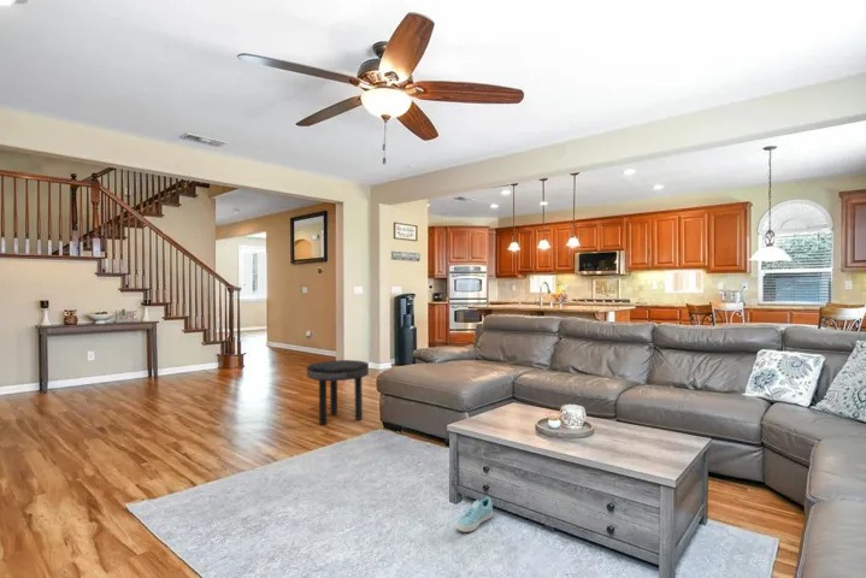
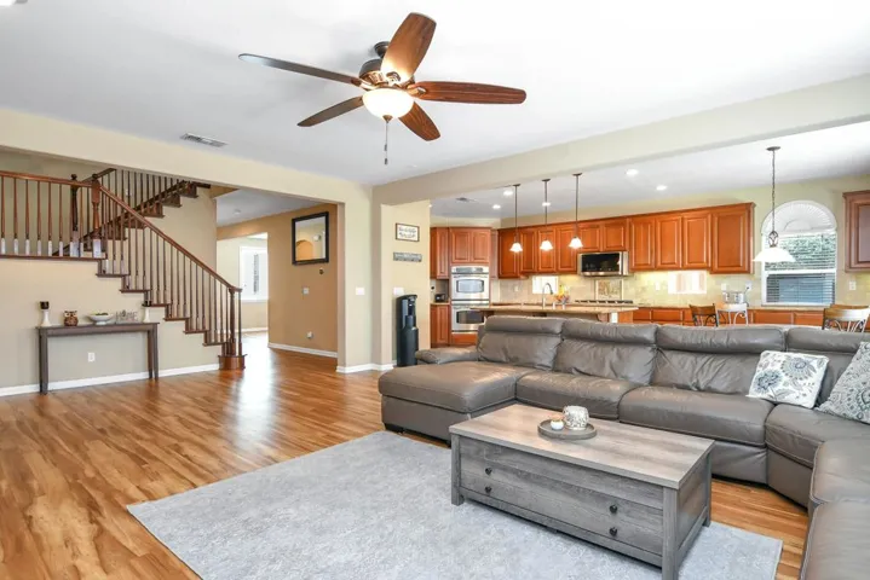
- sneaker (473, 512)
- side table (336, 391)
